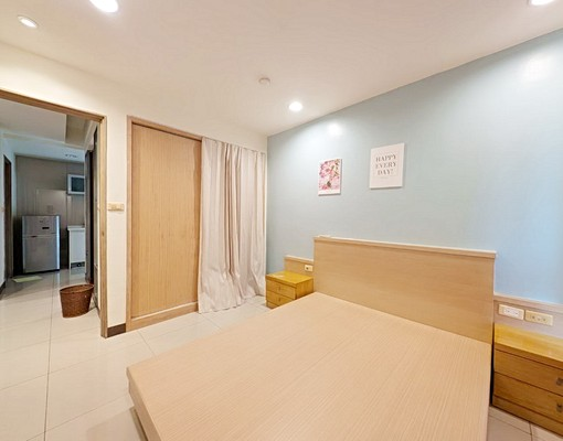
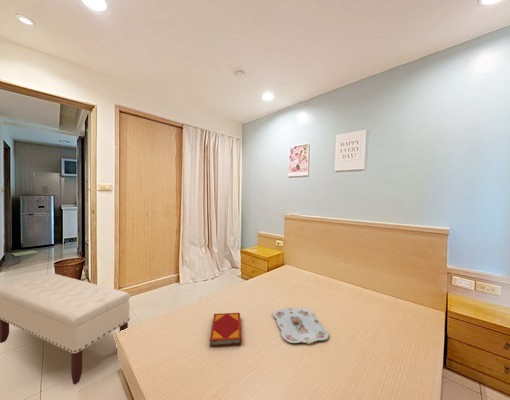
+ serving tray (298, 323)
+ hardback book (226, 327)
+ bench (63, 317)
